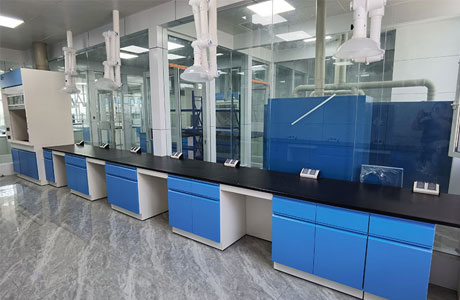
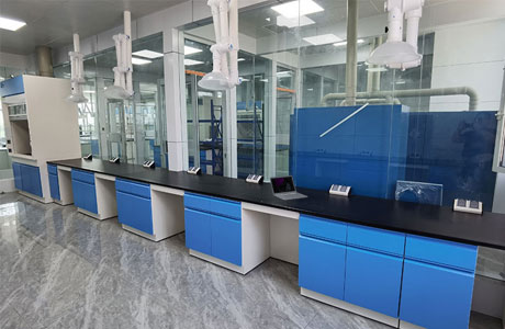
+ laptop (288, 185)
